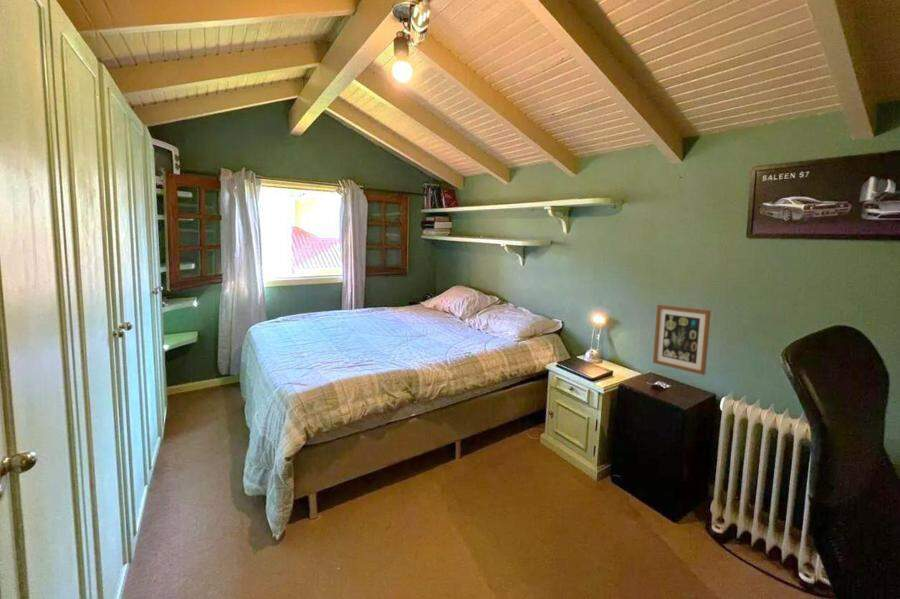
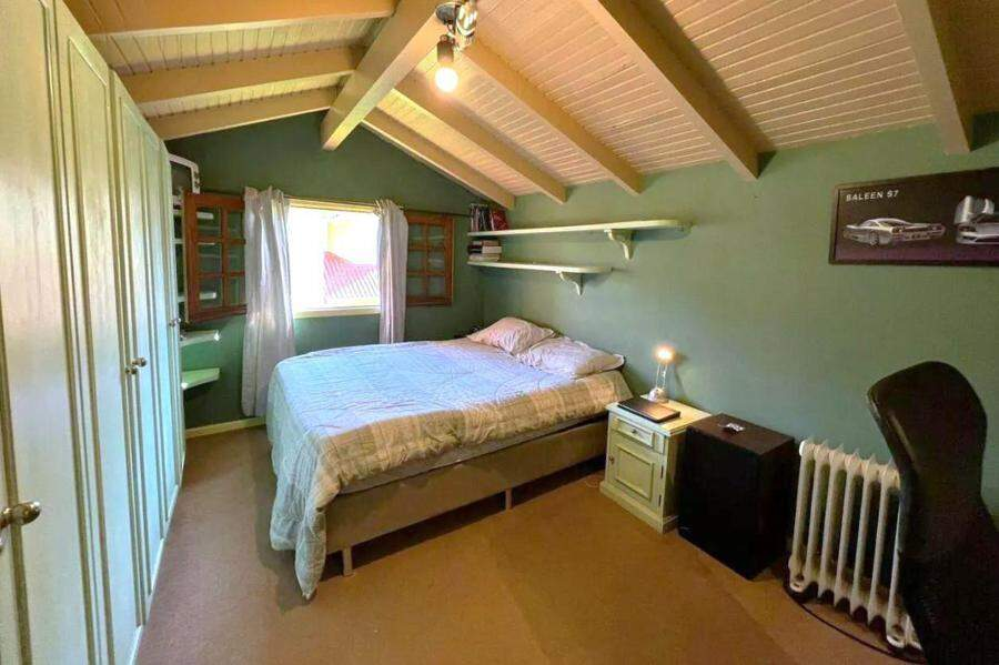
- wall art (680, 338)
